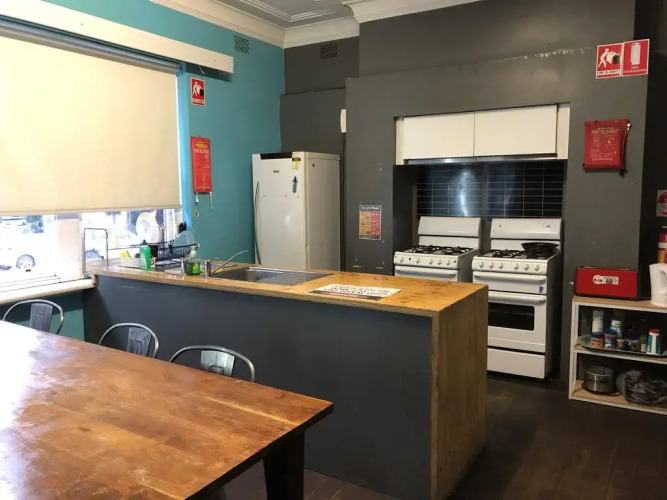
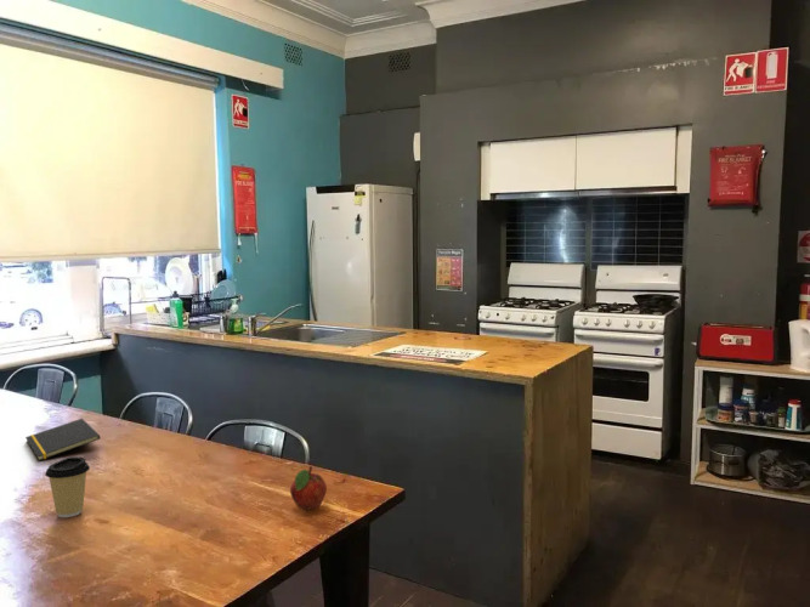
+ fruit (307, 487)
+ notepad (62, 437)
+ coffee cup (68, 487)
